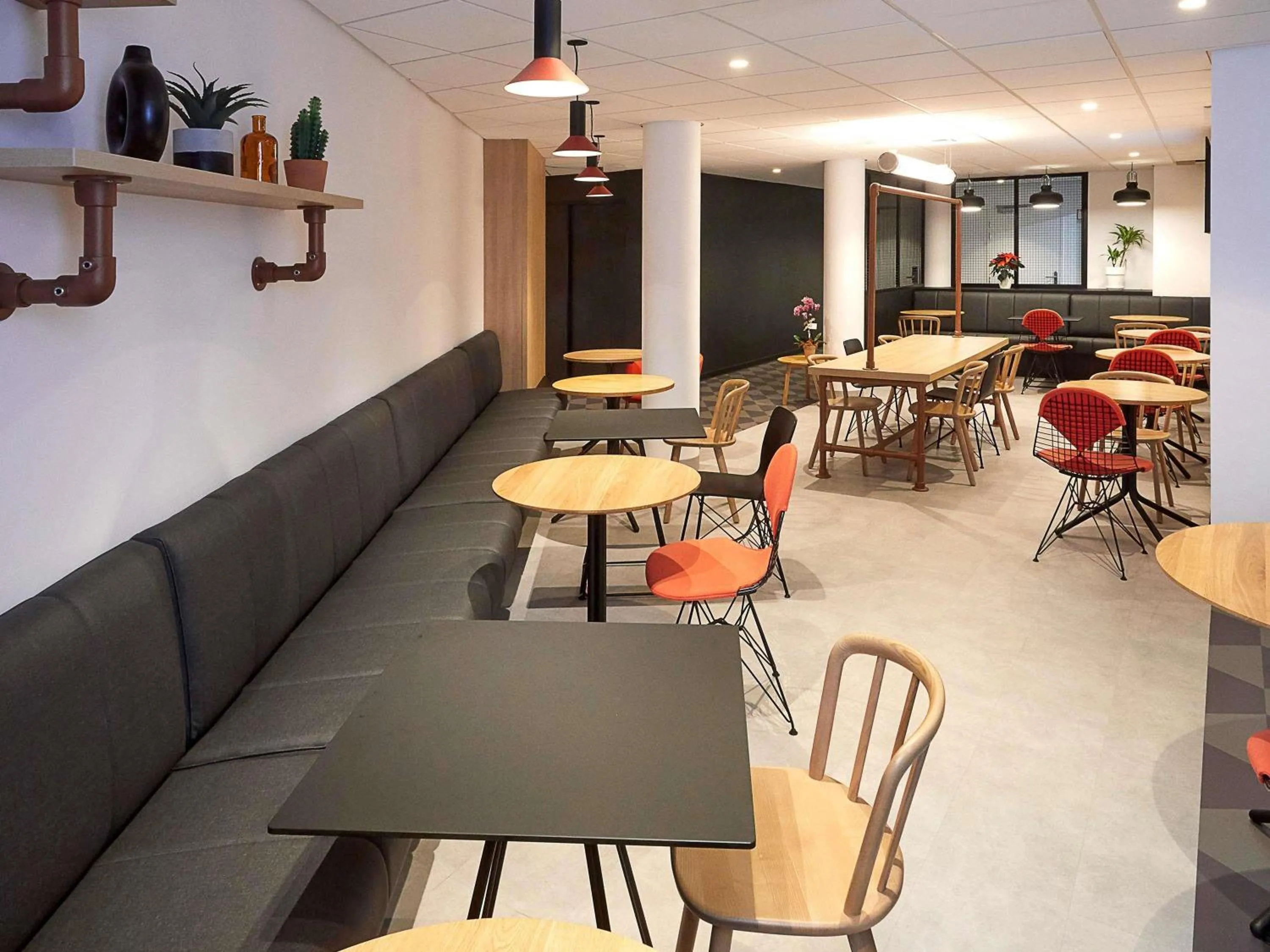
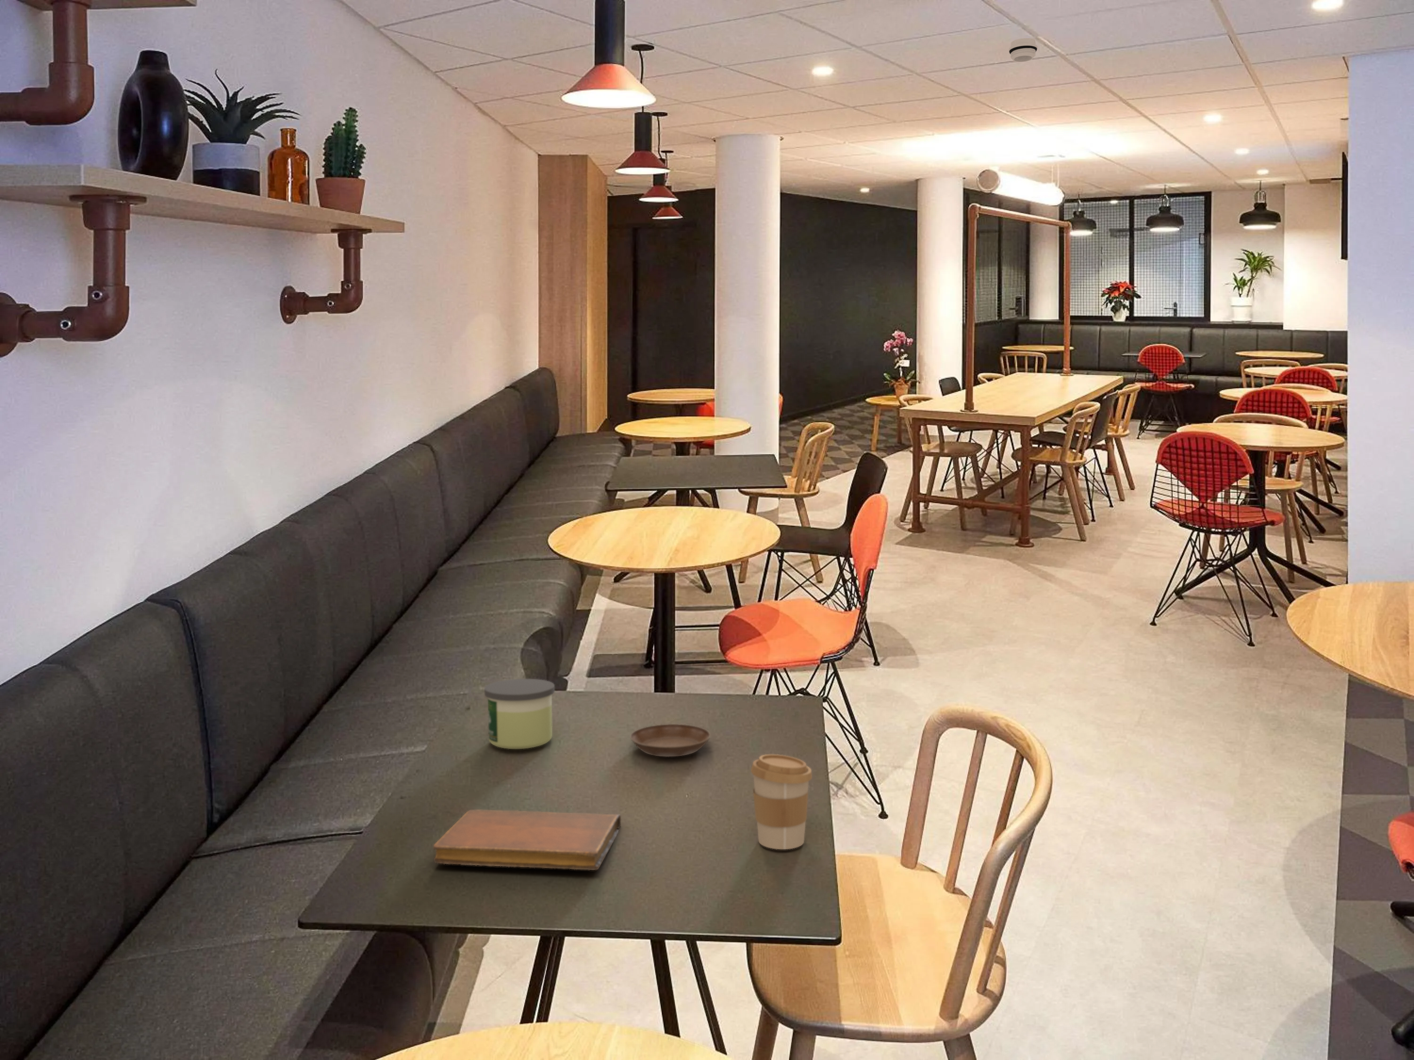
+ candle (520, 714)
+ notebook (530, 836)
+ coffee cup (780, 799)
+ saucer (670, 742)
+ smoke detector (1023, 50)
